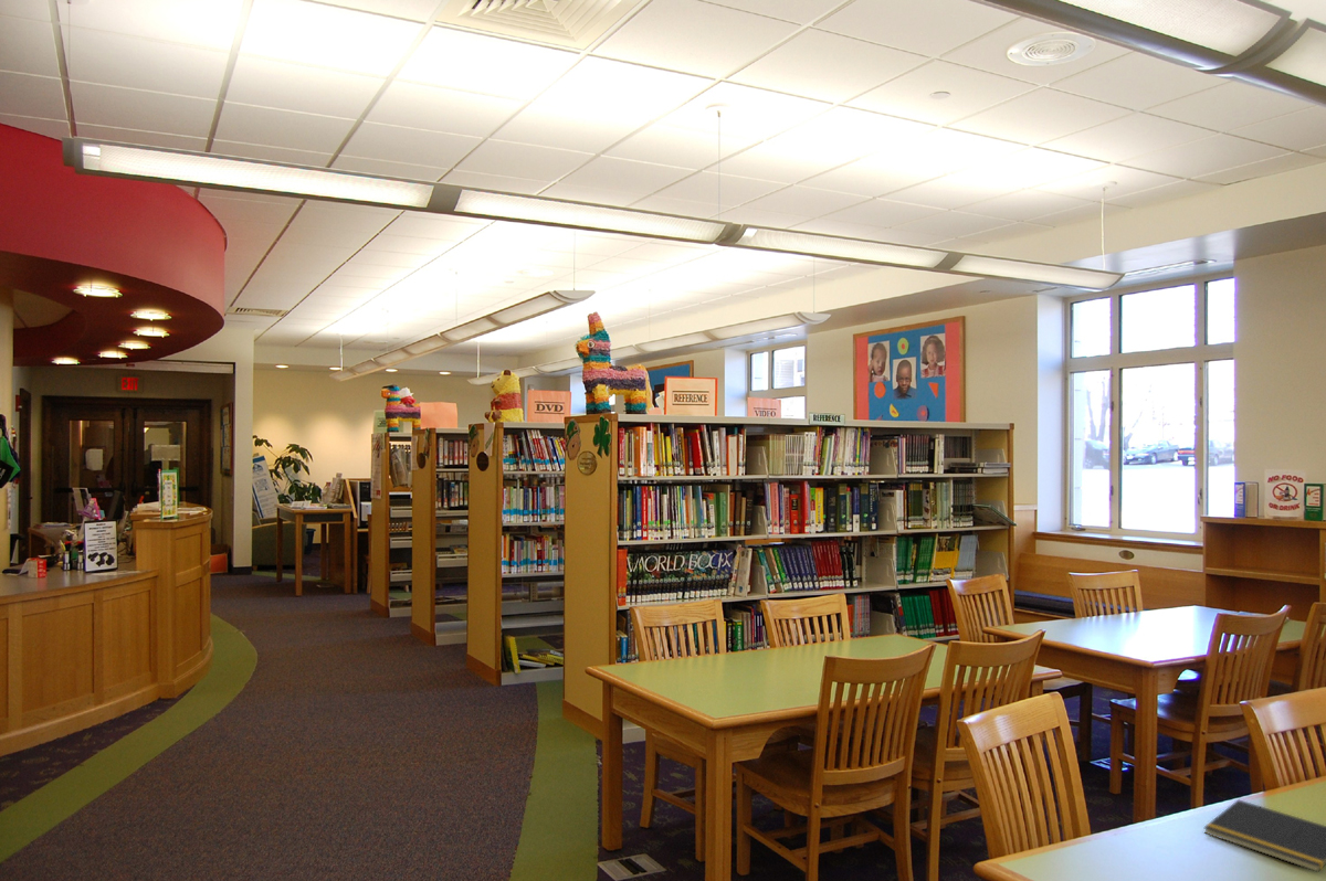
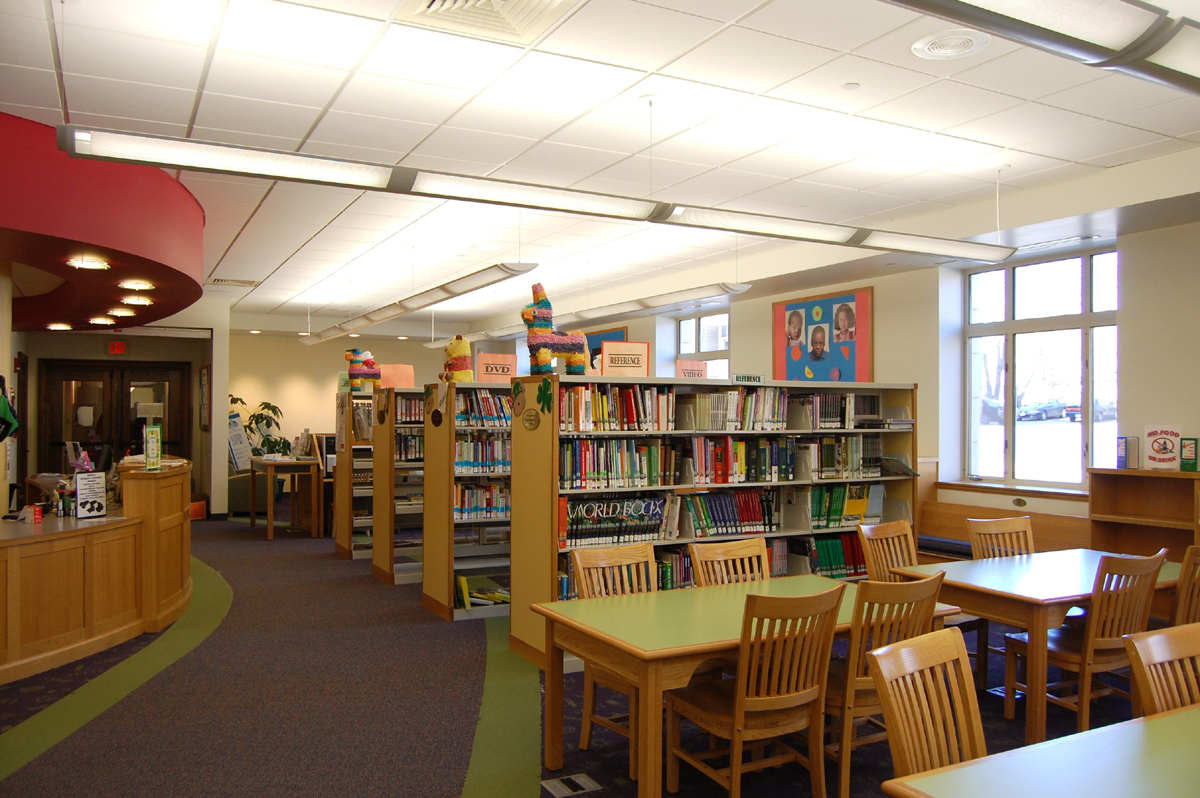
- notepad (1275, 832)
